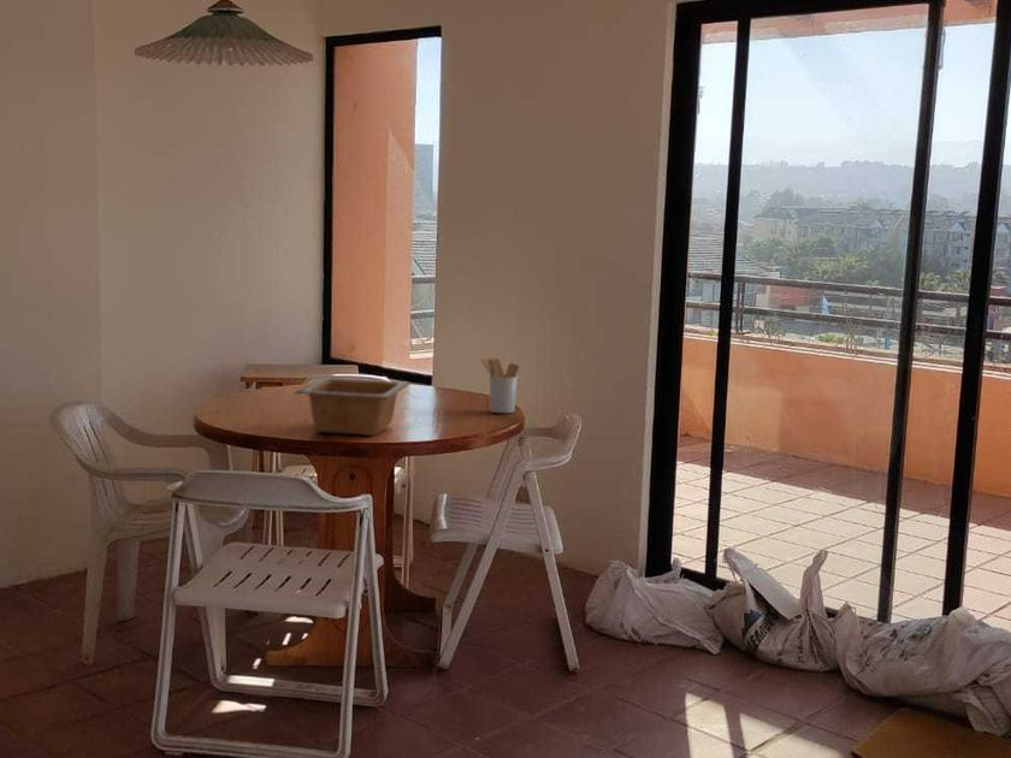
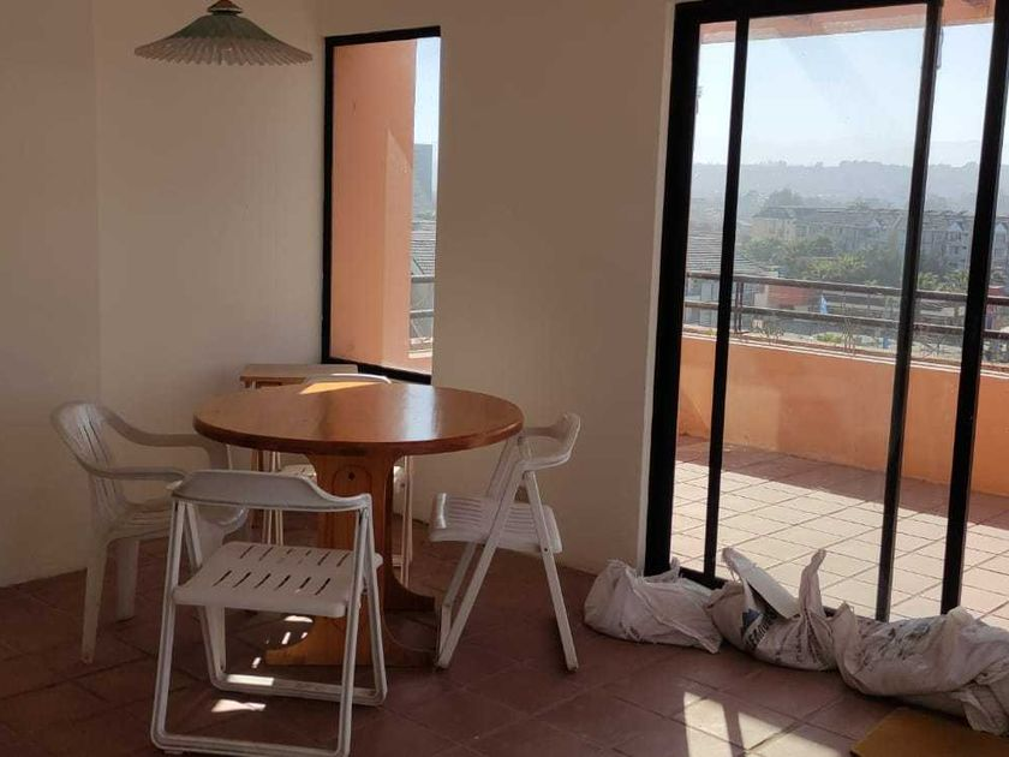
- serving bowl (353, 407)
- utensil holder (498, 384)
